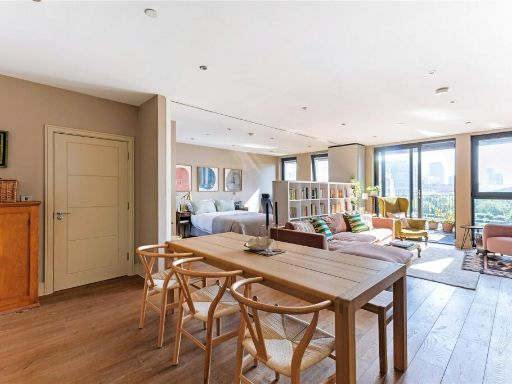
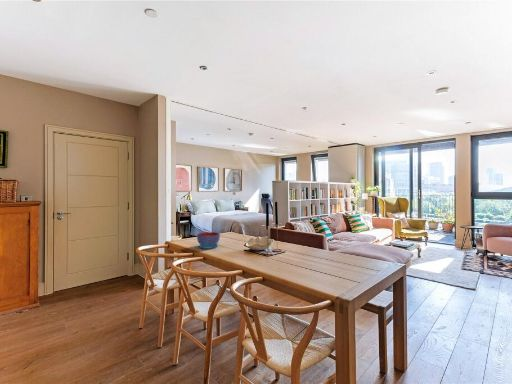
+ bowl (208, 239)
